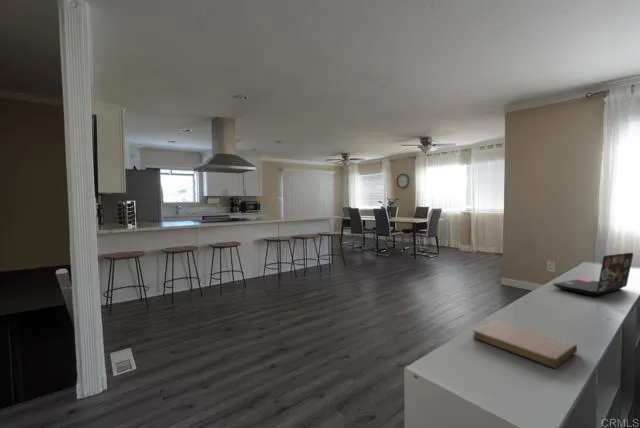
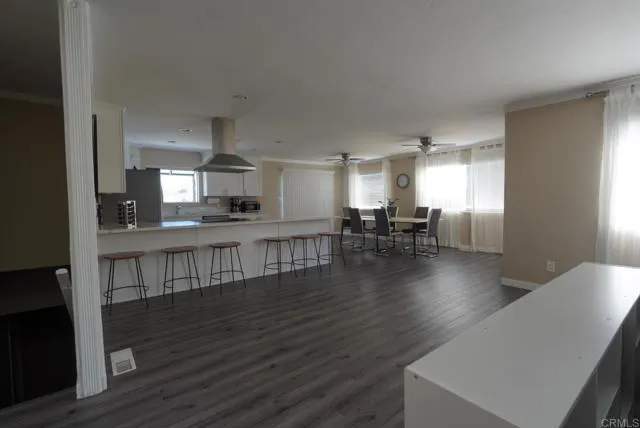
- laptop (600, 272)
- notebook (521, 340)
